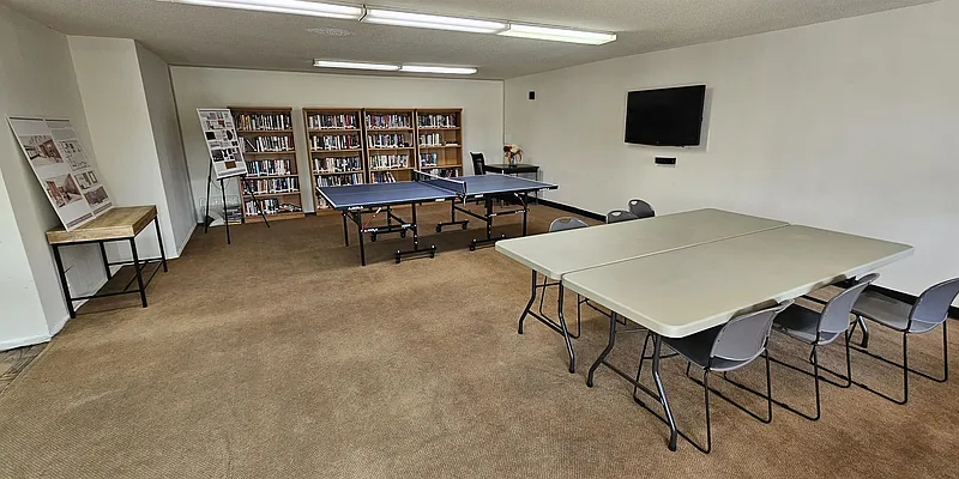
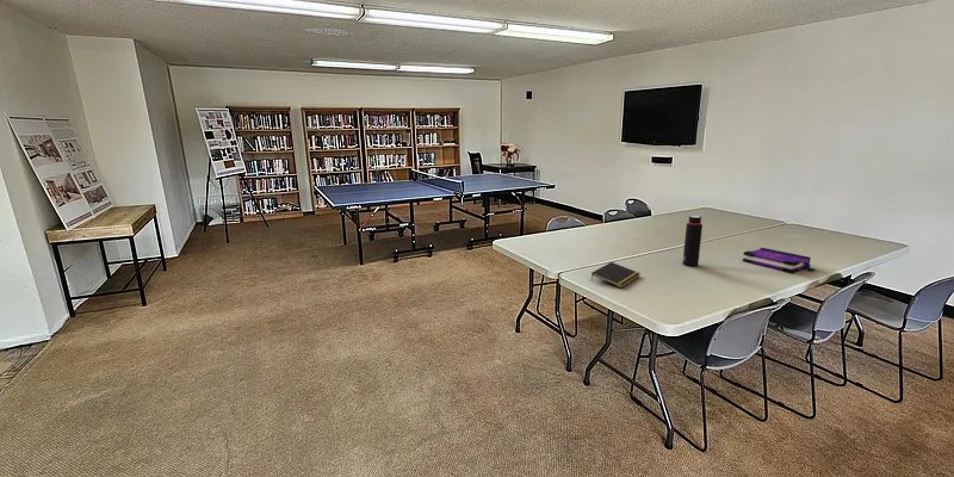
+ water bottle (692, 240)
+ board game (780, 260)
+ notepad (615, 273)
